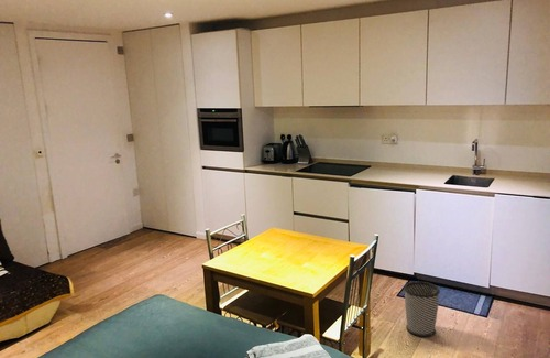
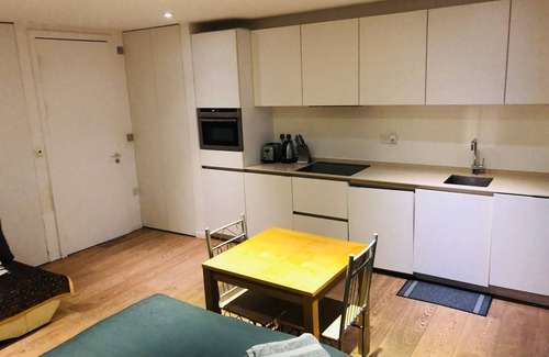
- wastebasket (420, 308)
